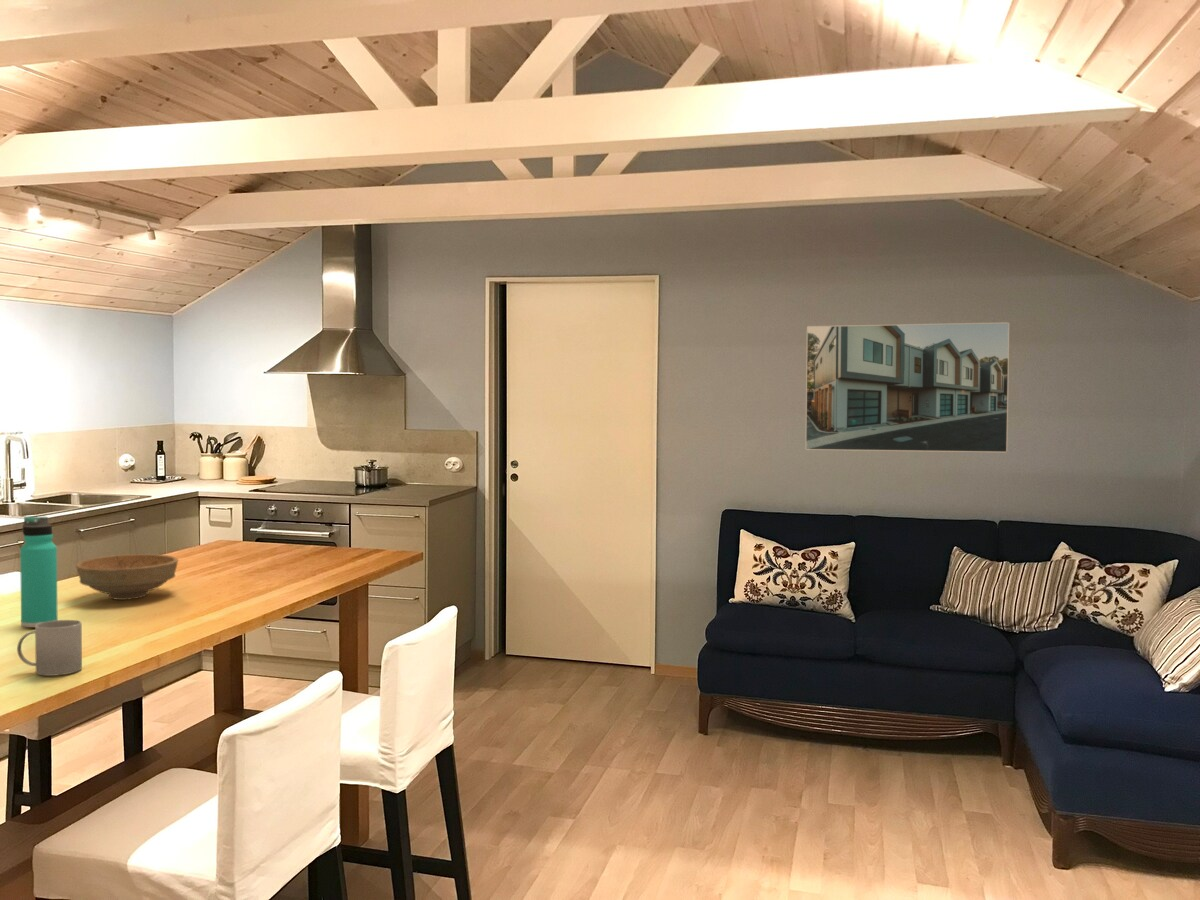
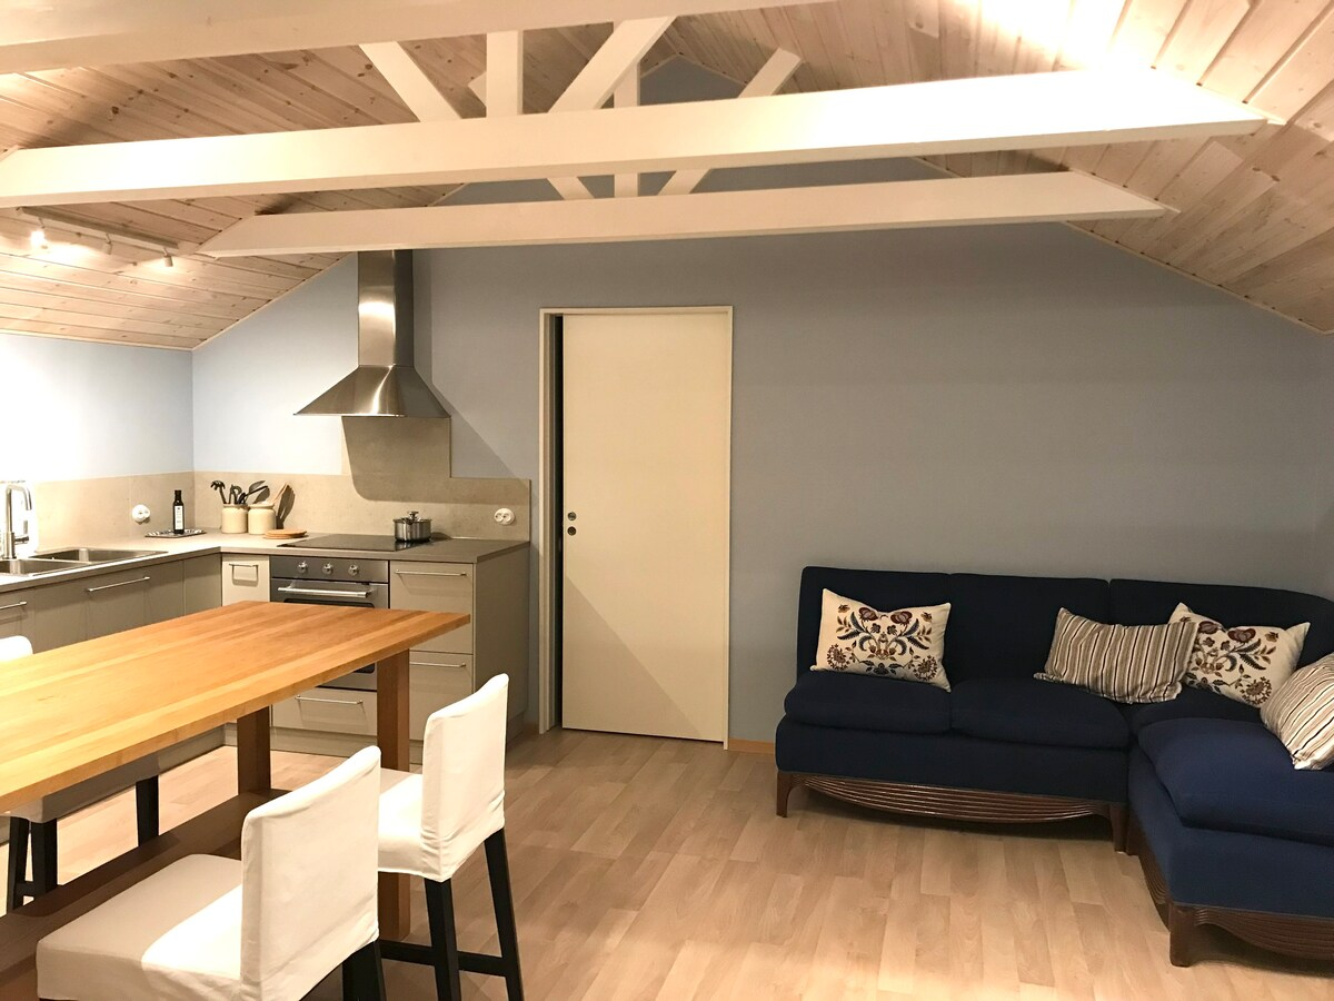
- bowl (128, 578)
- mug (49, 647)
- thermos bottle (38, 570)
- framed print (904, 387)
